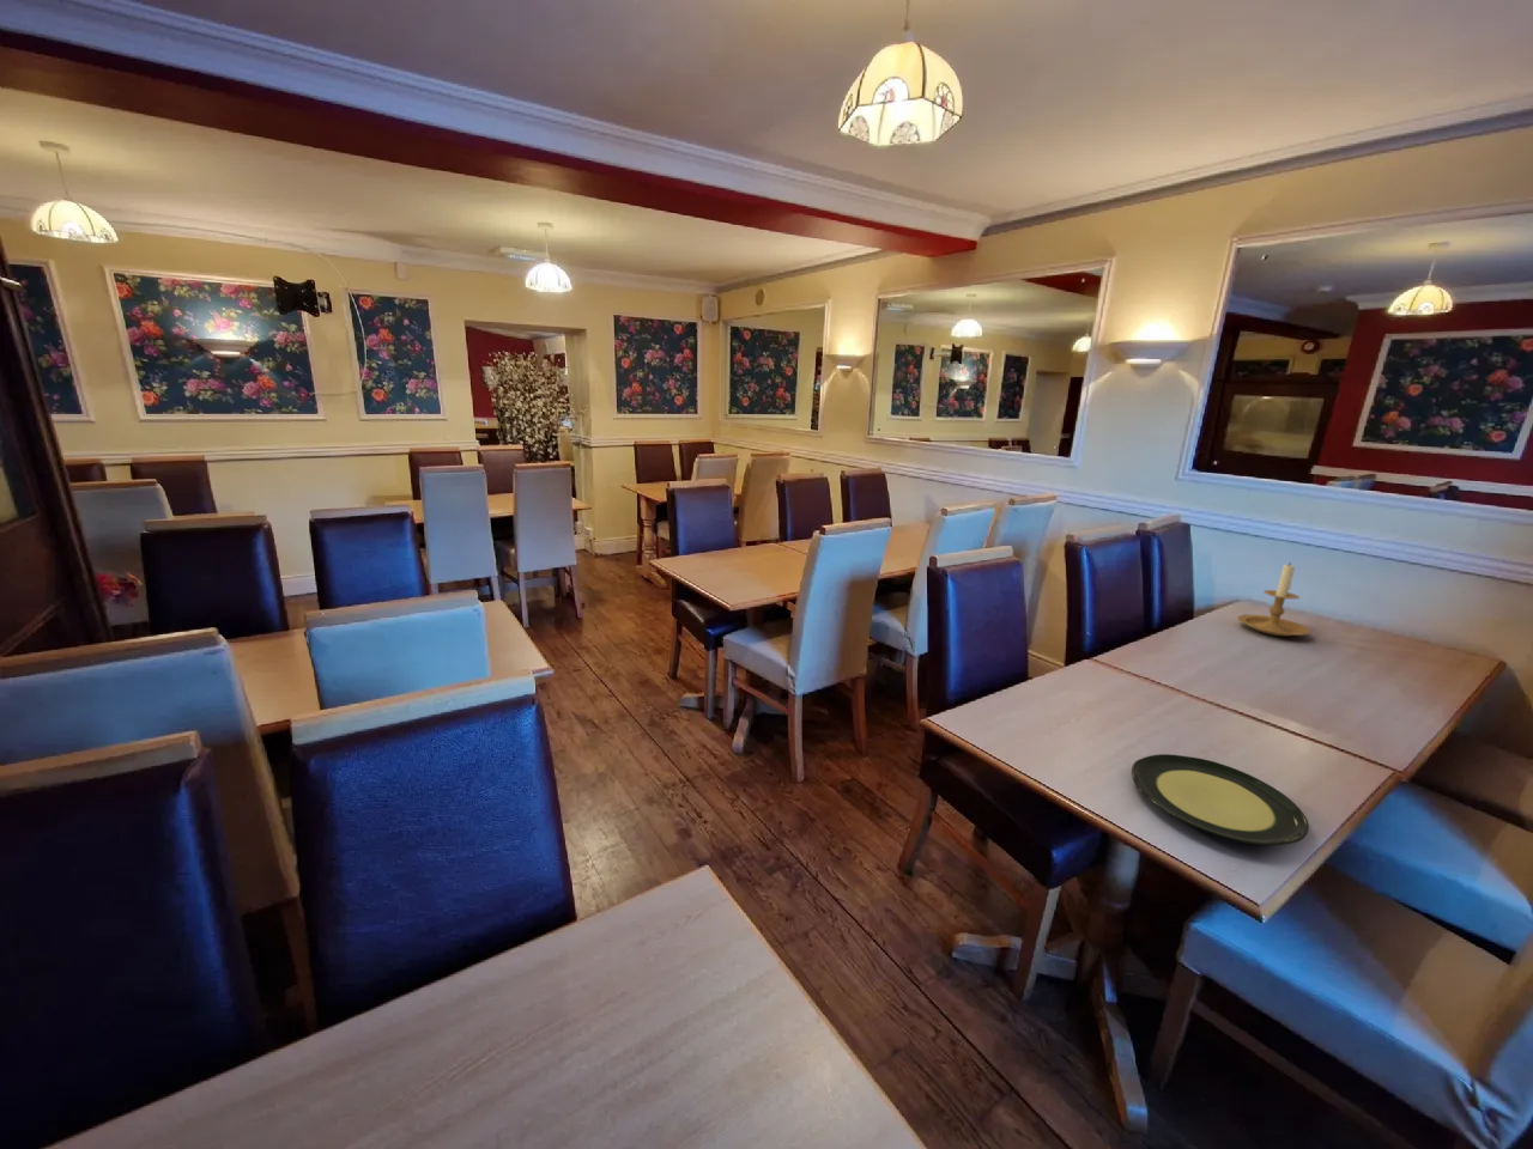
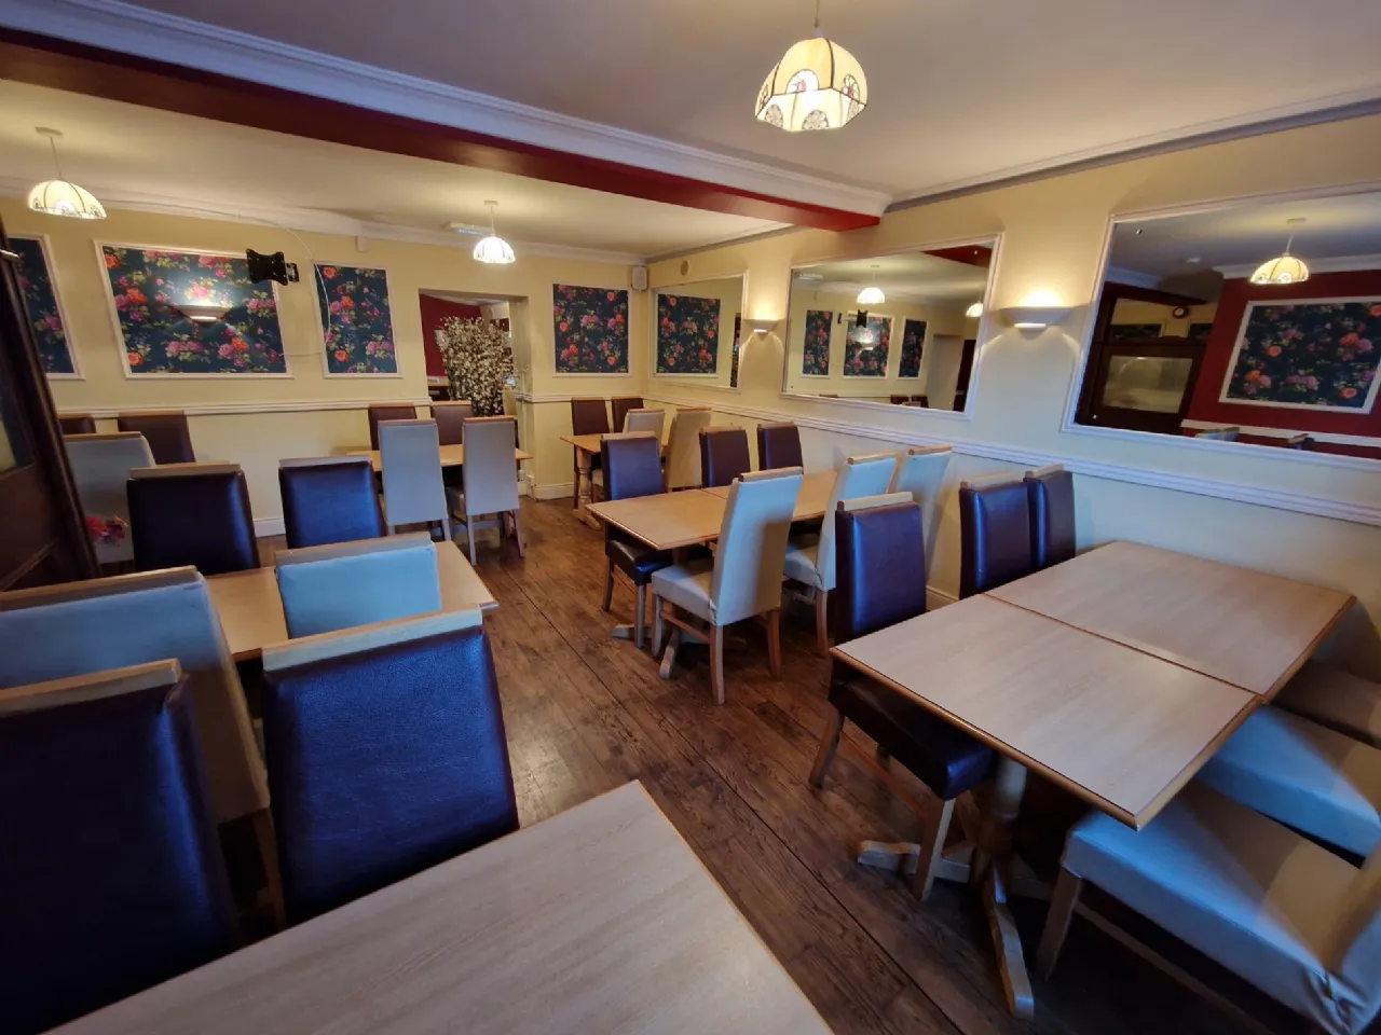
- candle holder (1281, 597)
- plate (1212, 798)
